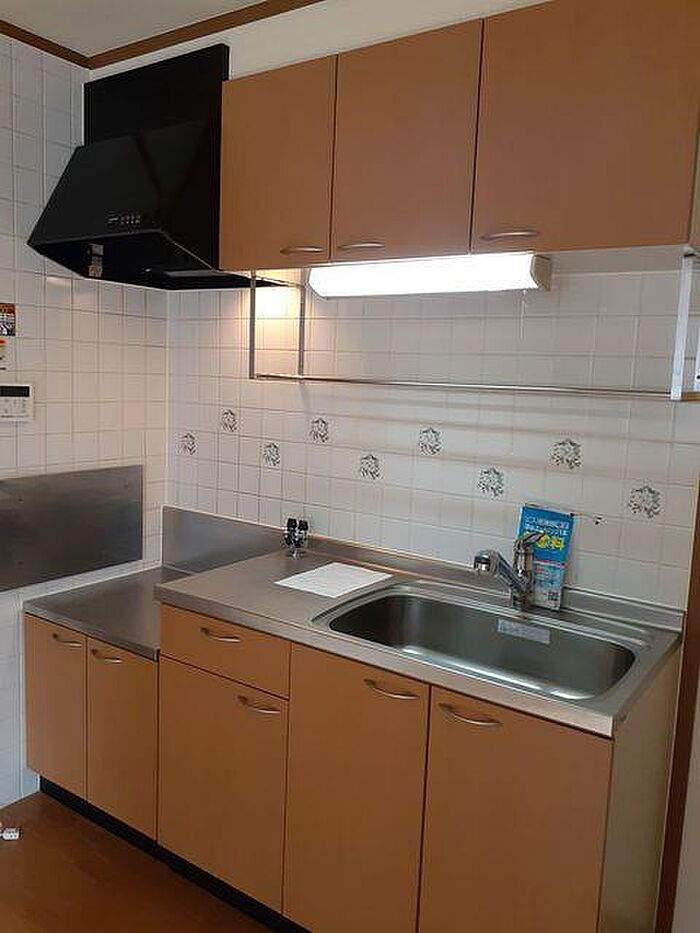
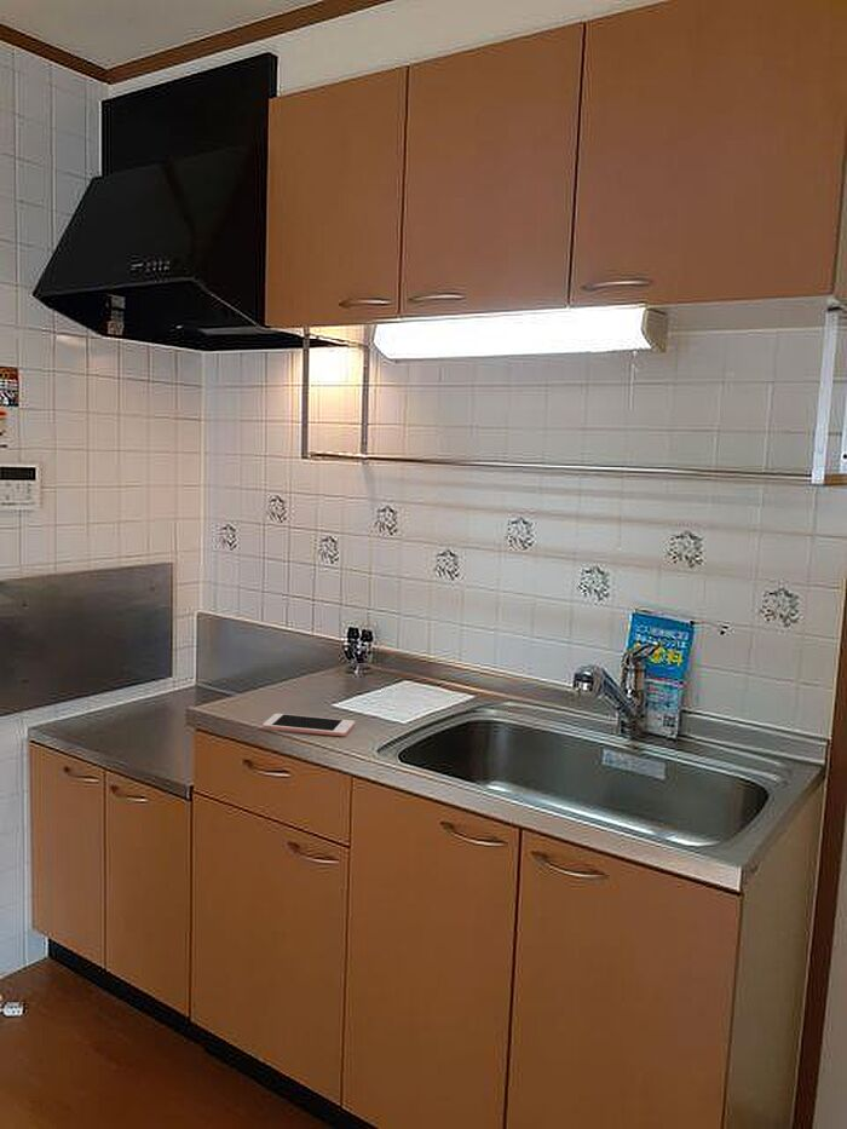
+ cell phone (309, 724)
